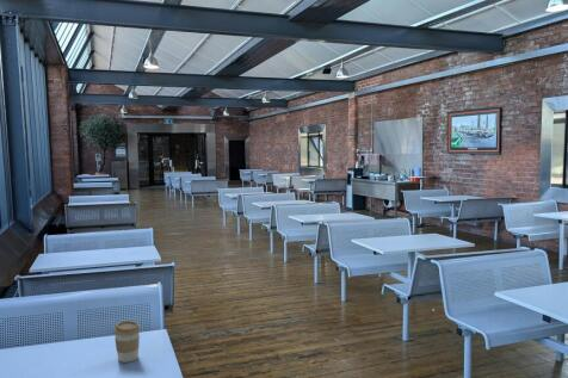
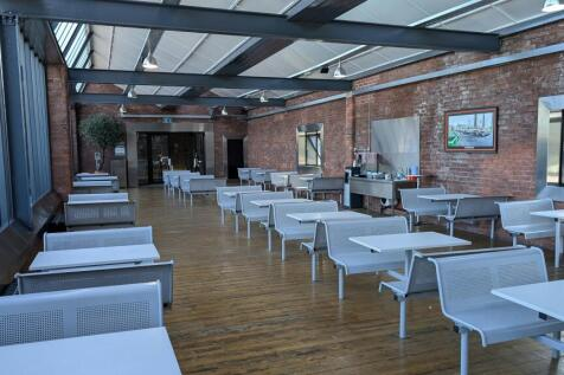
- coffee cup (126, 340)
